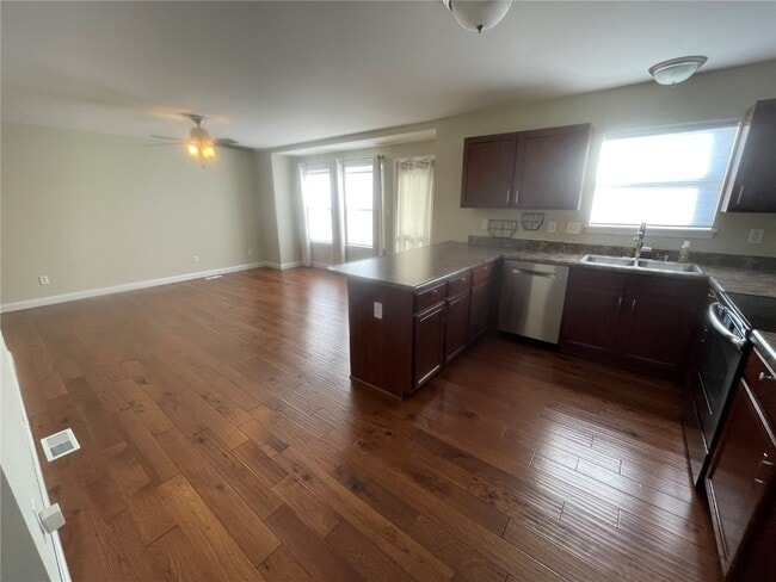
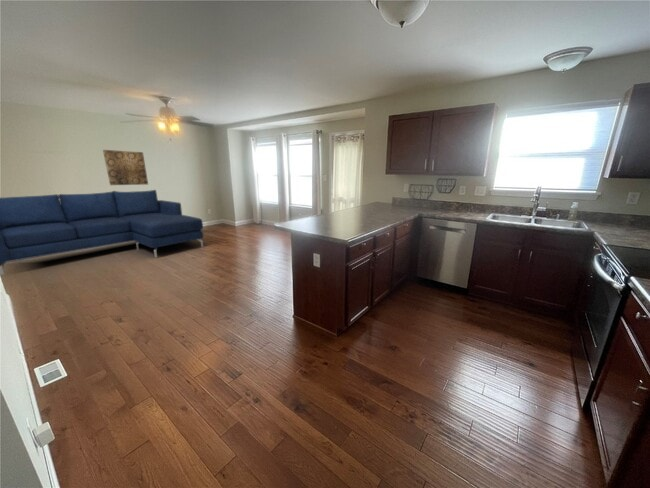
+ sofa (104, 224)
+ wall art (126, 168)
